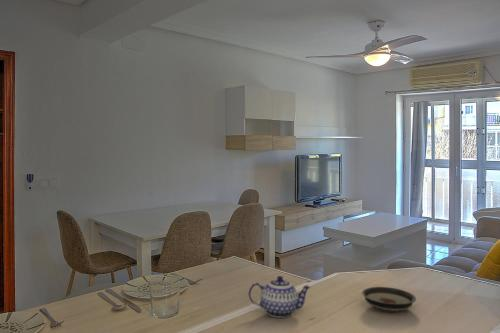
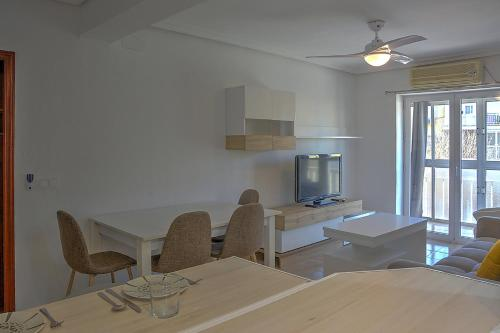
- saucer (388, 301)
- teapot (279, 294)
